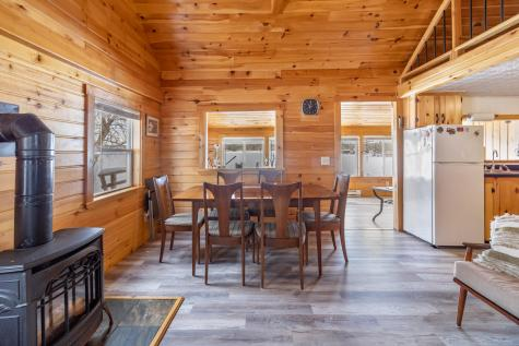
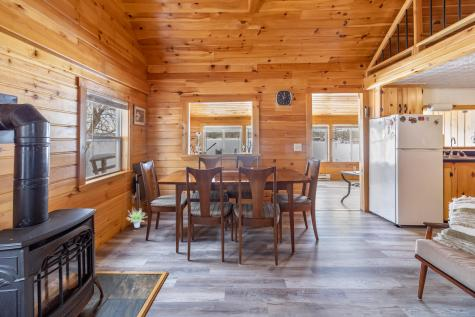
+ potted plant (135, 216)
